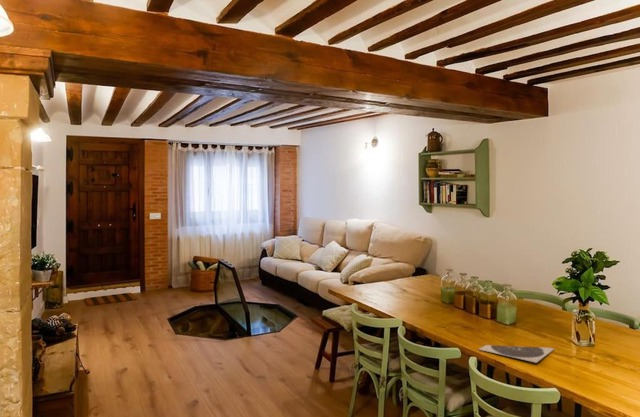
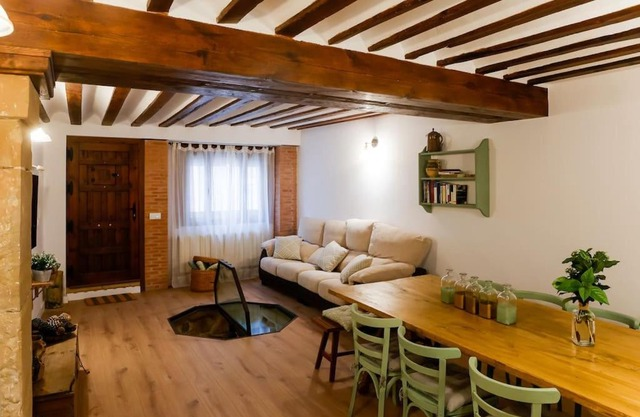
- plate (516, 349)
